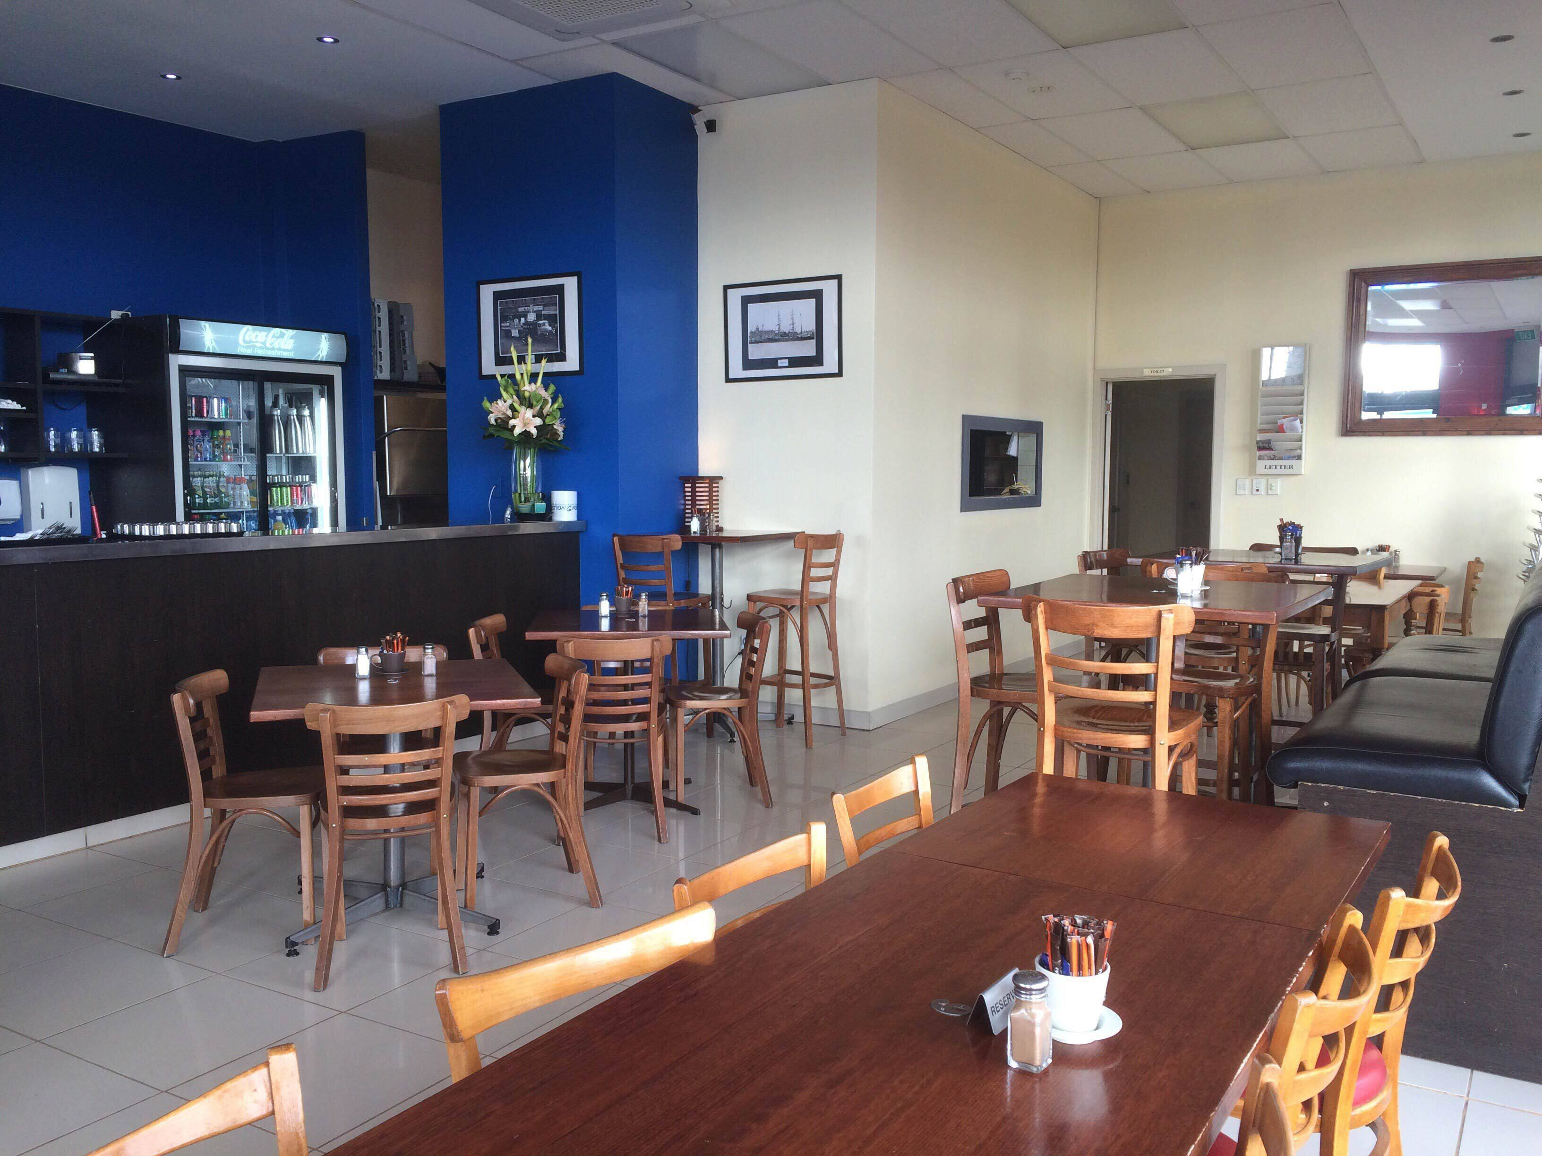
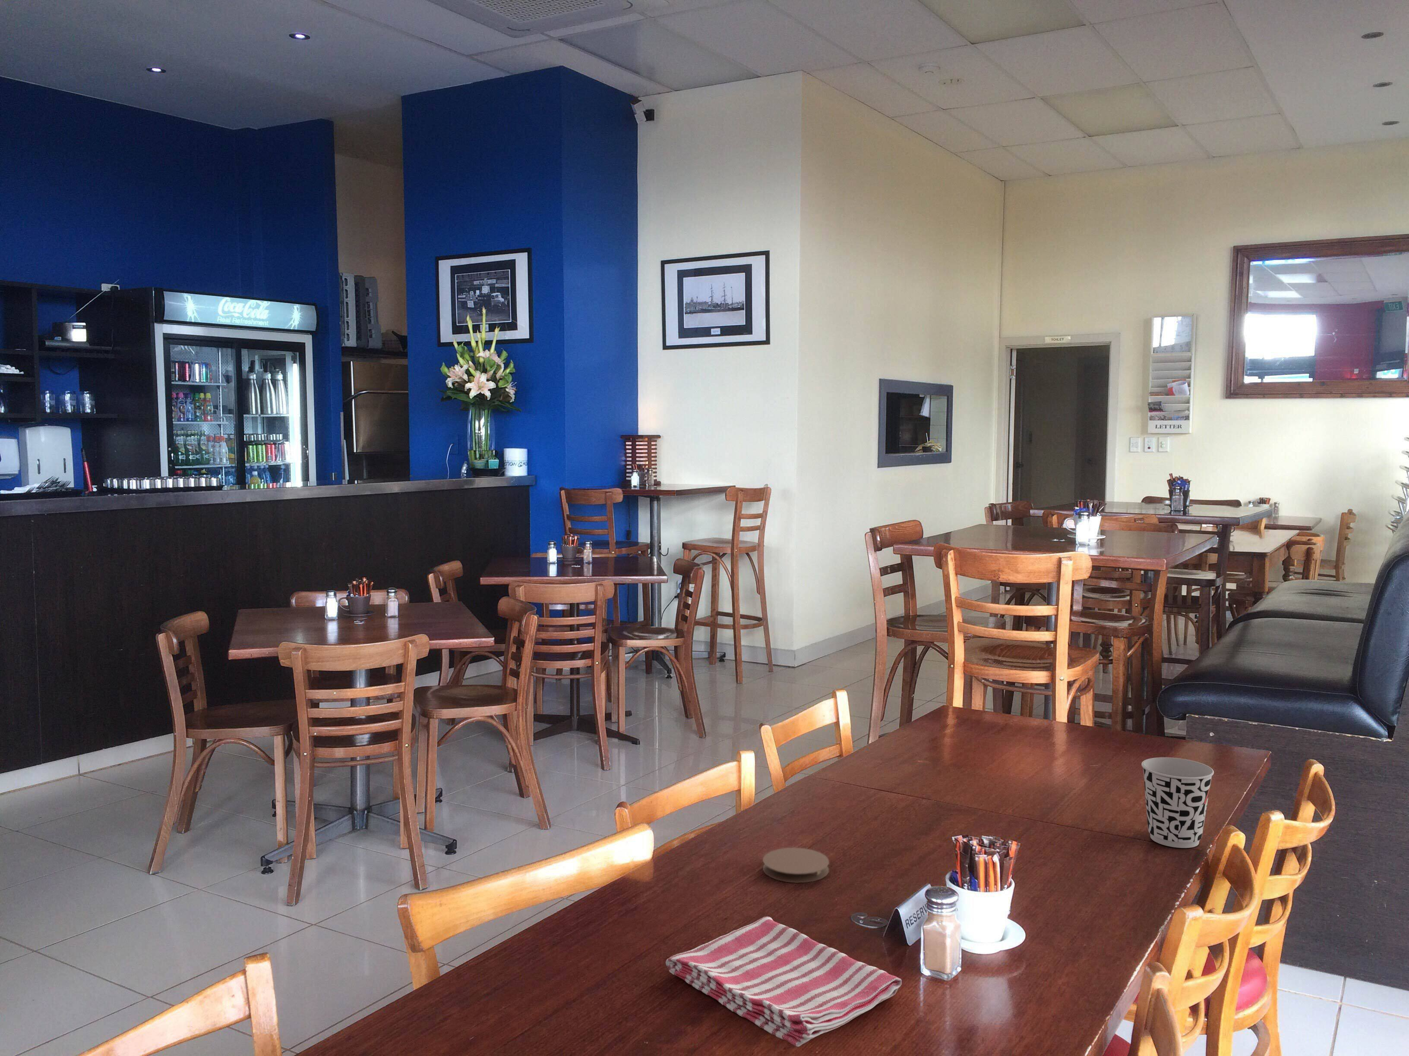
+ coaster (795, 864)
+ cup (1176, 803)
+ dish towel (781, 971)
